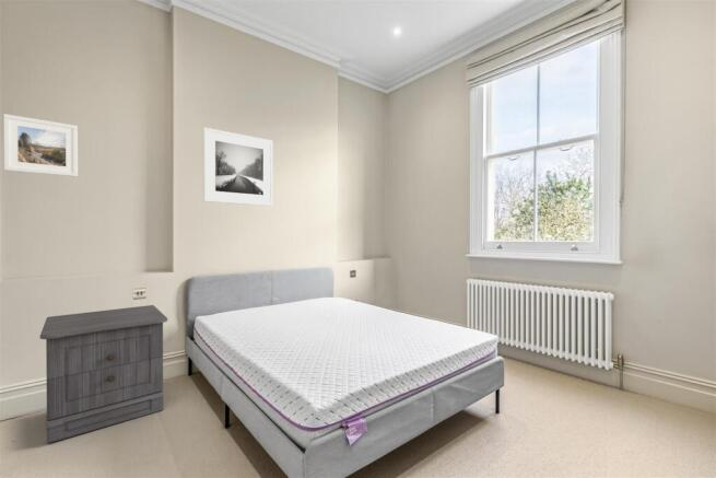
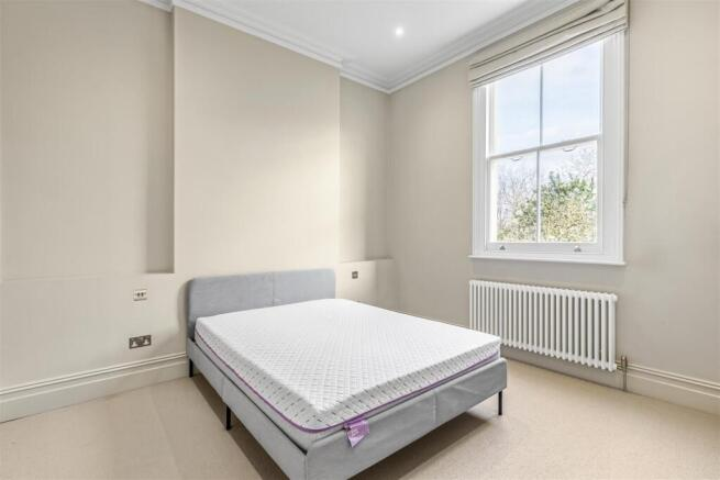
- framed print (43, 147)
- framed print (239, 168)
- nightstand (107, 364)
